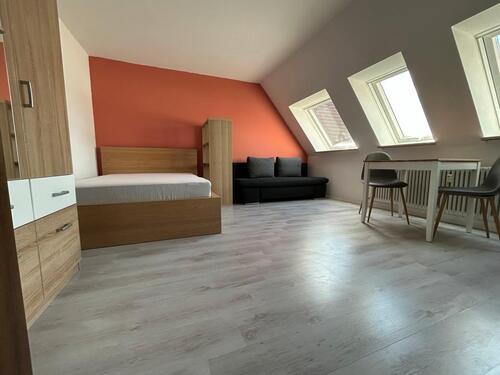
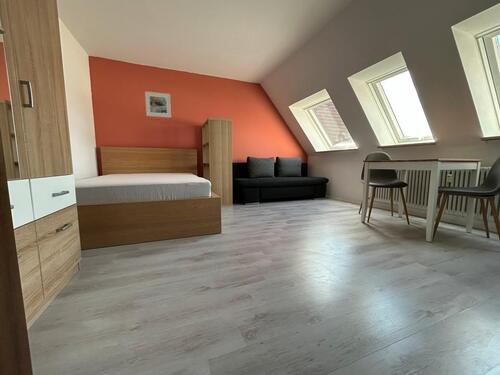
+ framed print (158, 104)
